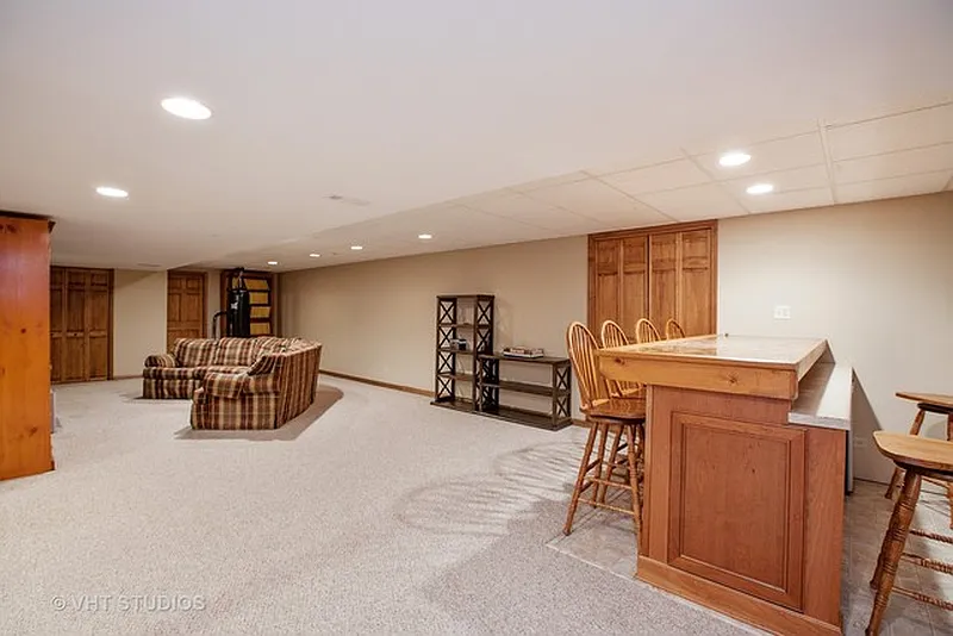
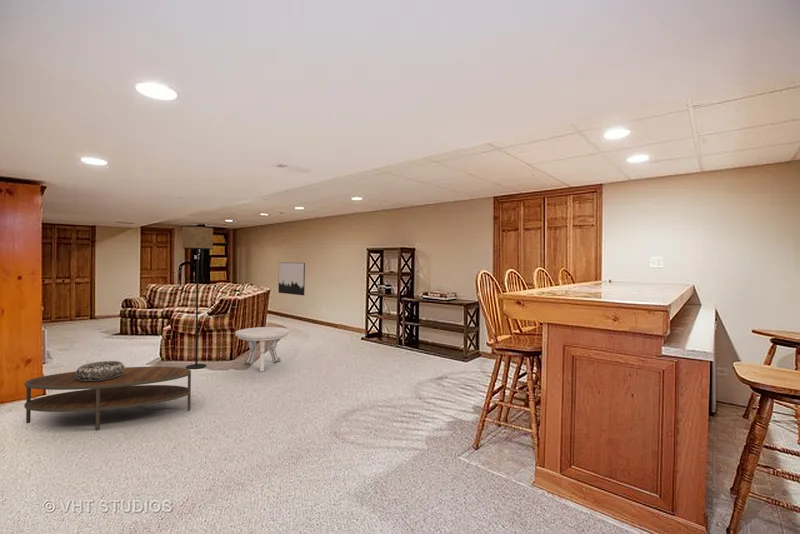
+ side table (262, 348)
+ floor lamp (197, 297)
+ wall art (291, 278)
+ decorative bowl (100, 370)
+ coffee table (112, 396)
